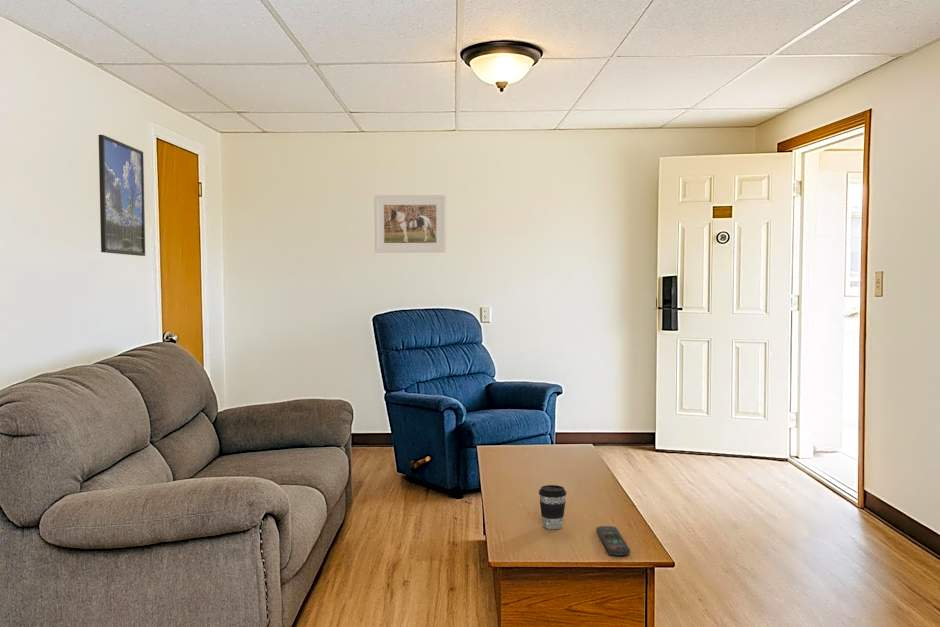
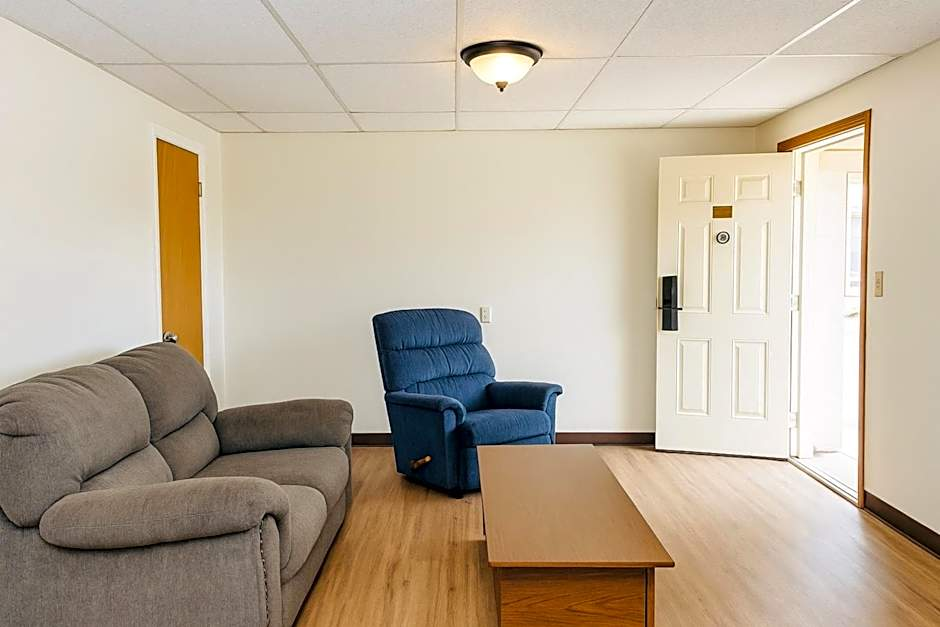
- coffee cup (552, 507)
- remote control (612, 539)
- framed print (123, 199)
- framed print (410, 223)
